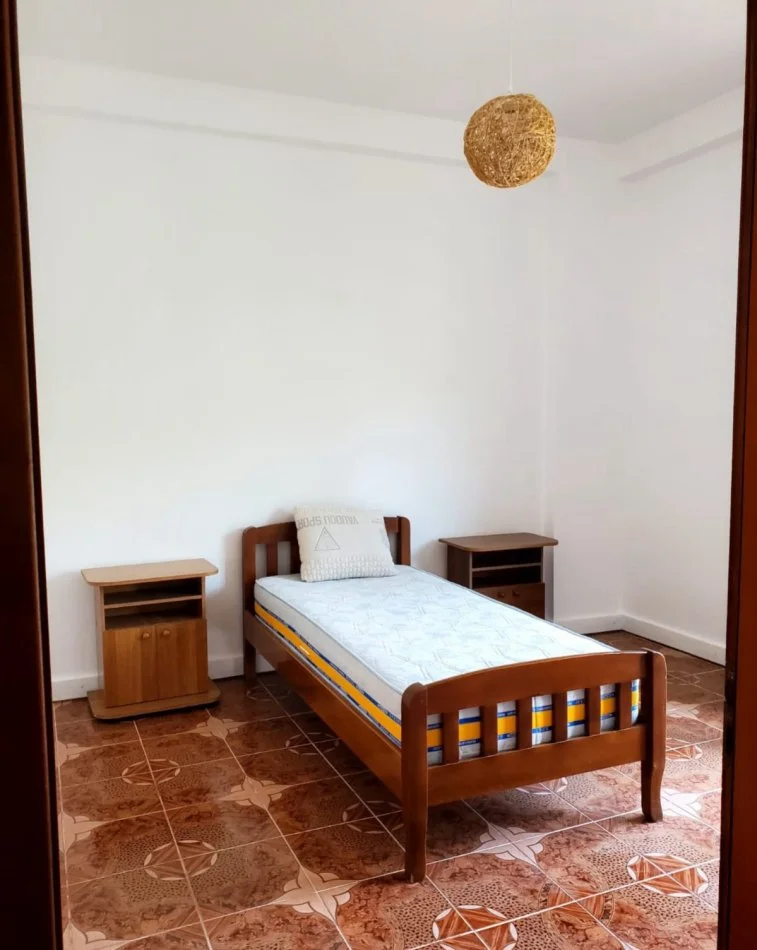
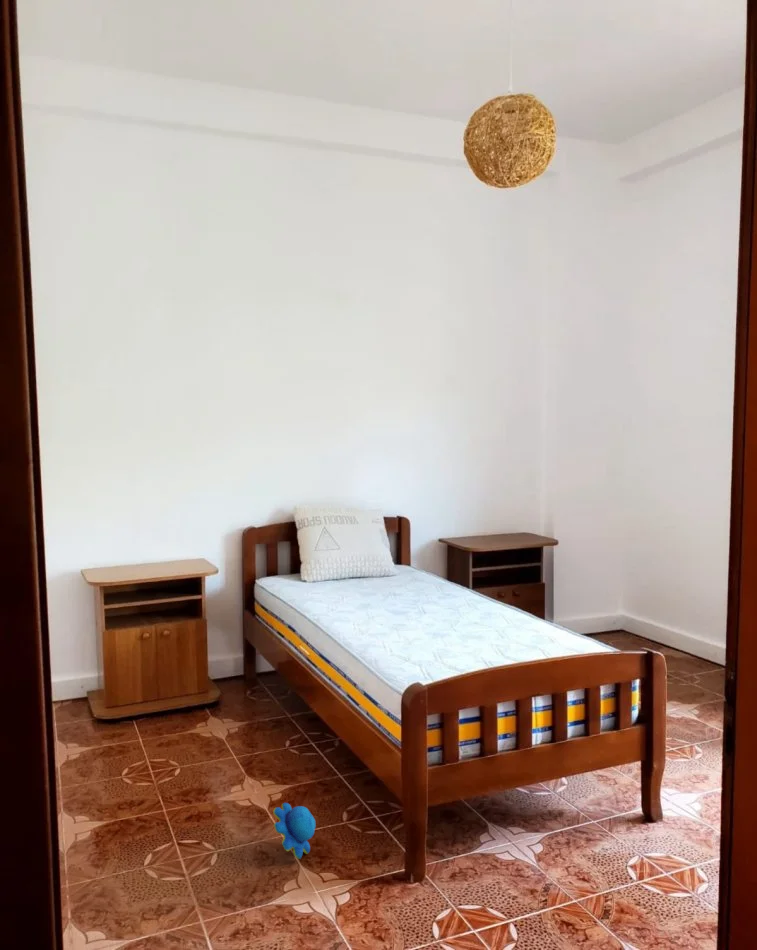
+ plush toy (295, 830)
